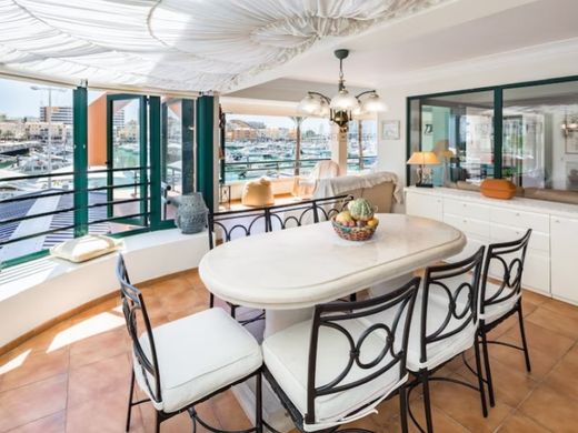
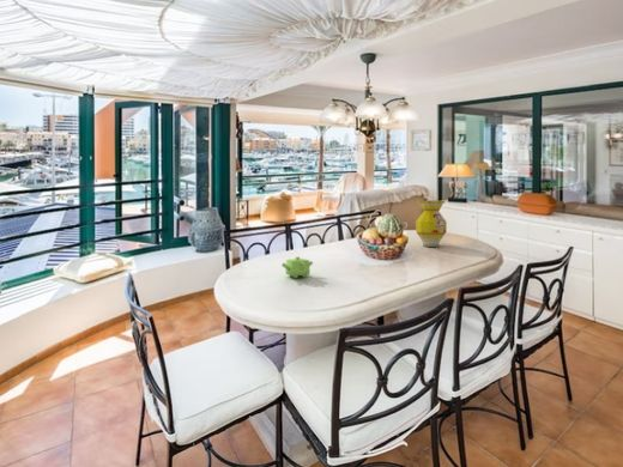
+ teapot (297, 266)
+ vase (430, 223)
